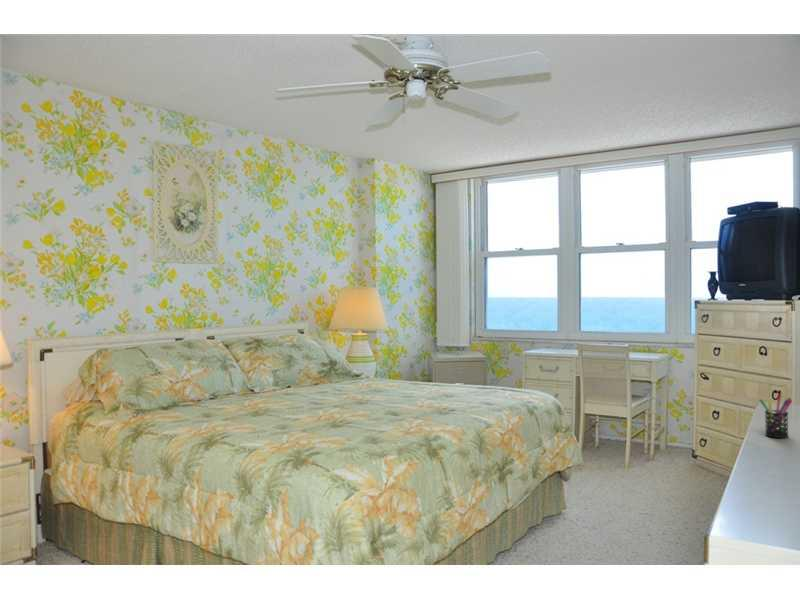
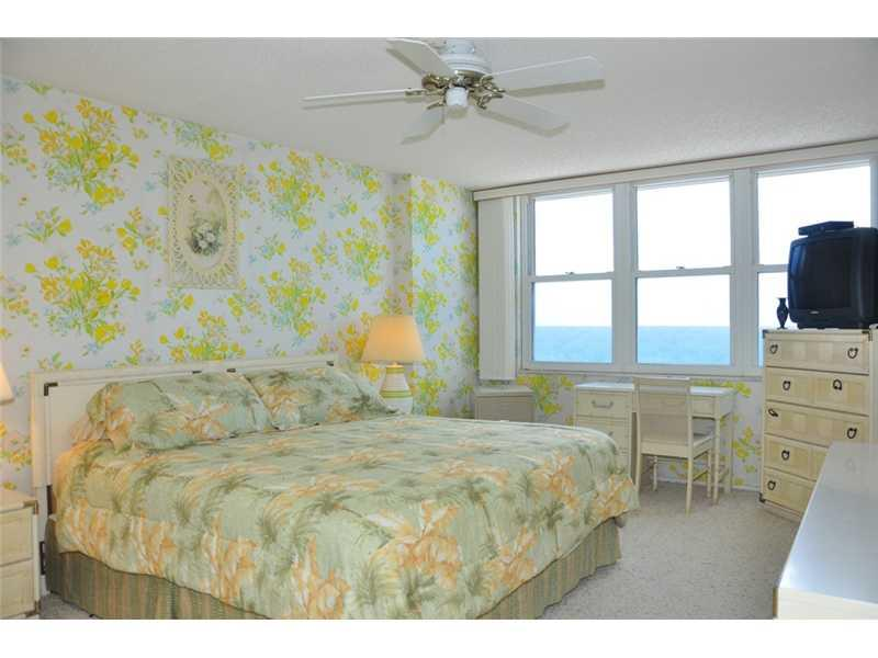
- pen holder (774, 414)
